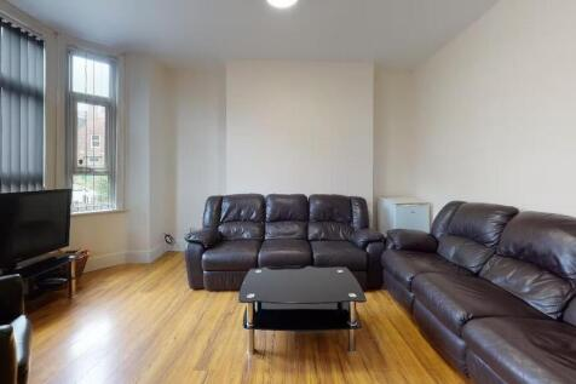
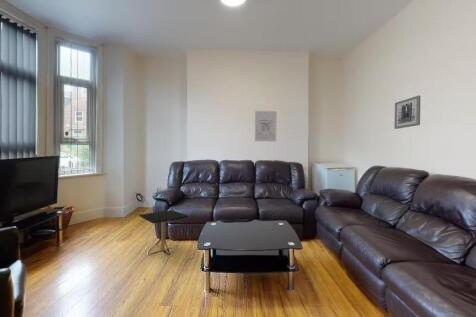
+ wall art (265, 126)
+ side table (163, 232)
+ wall art (406, 113)
